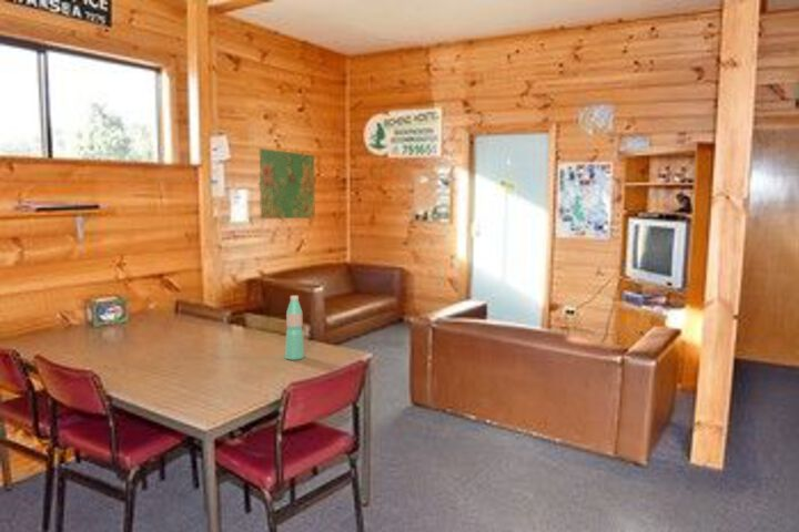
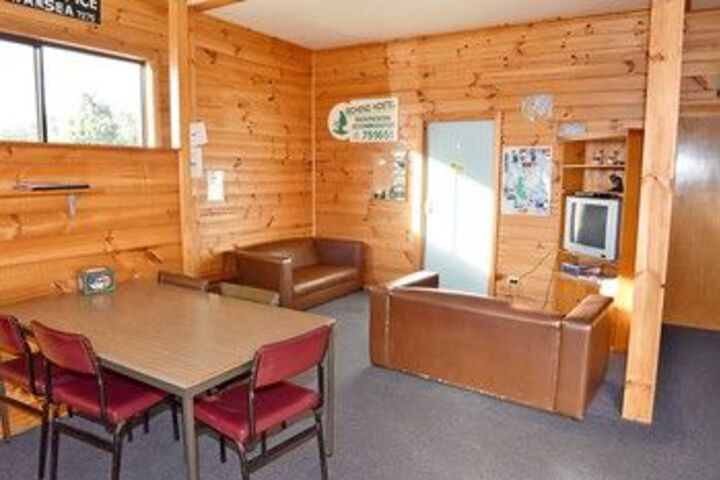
- water bottle (294, 326)
- map (289, 185)
